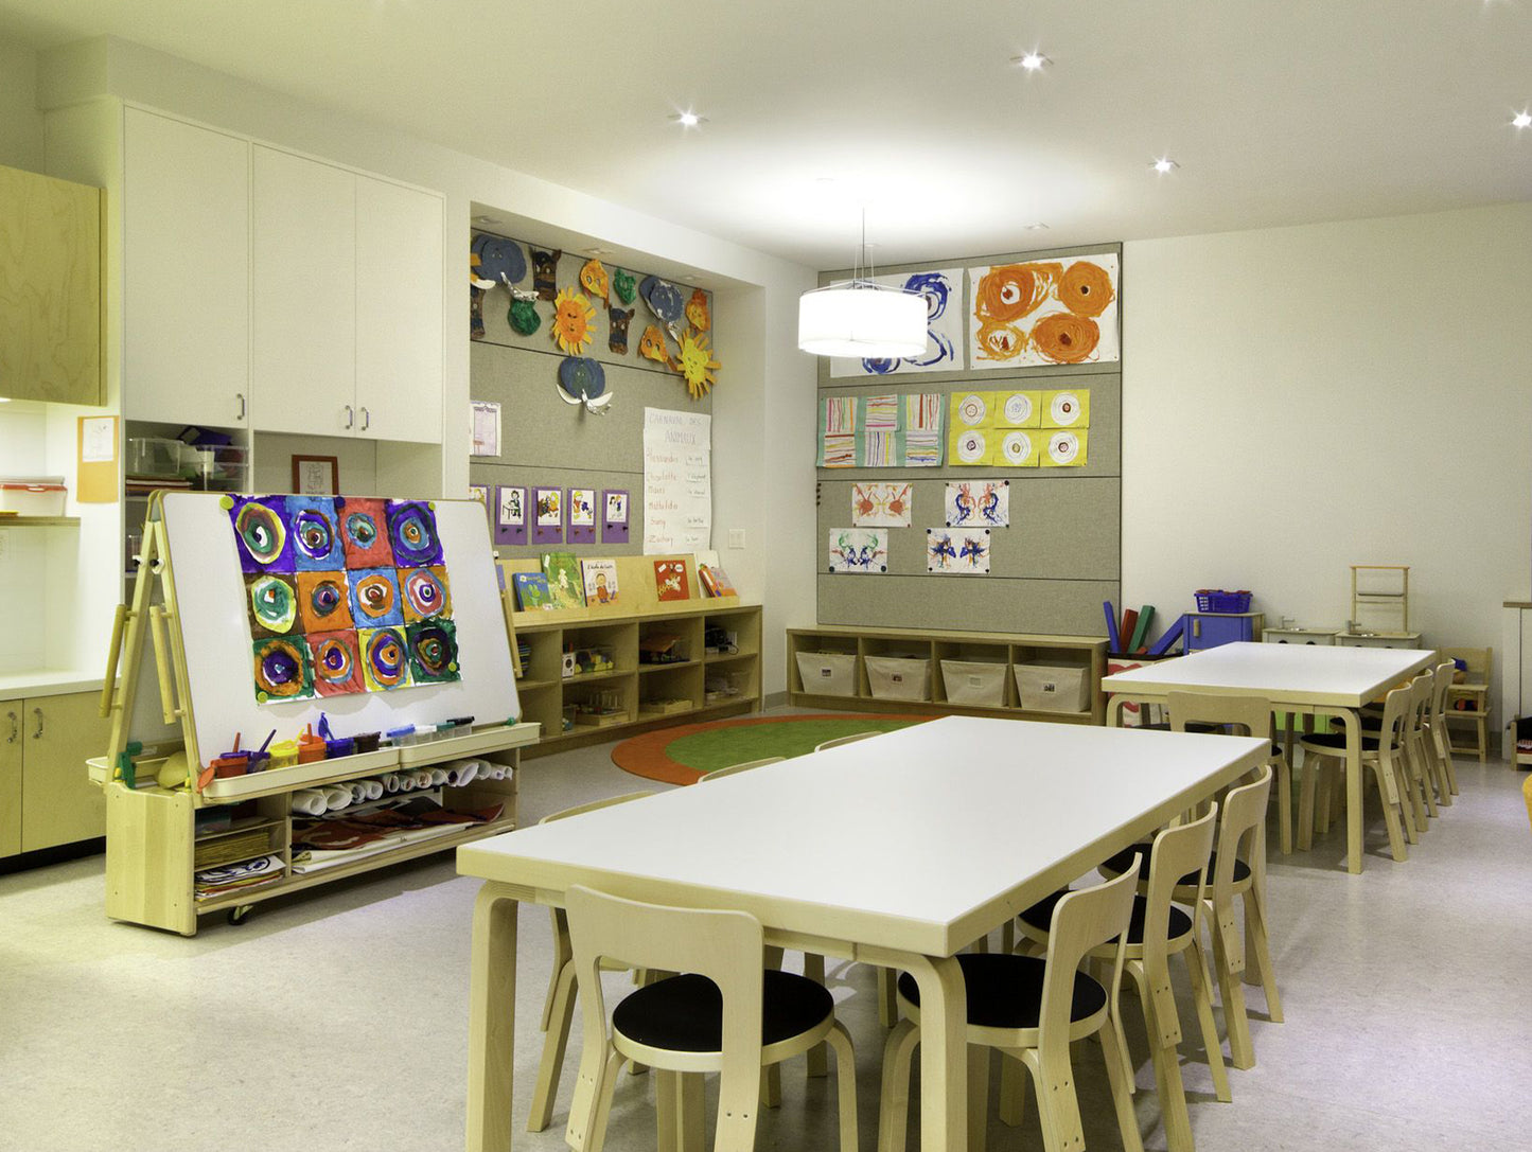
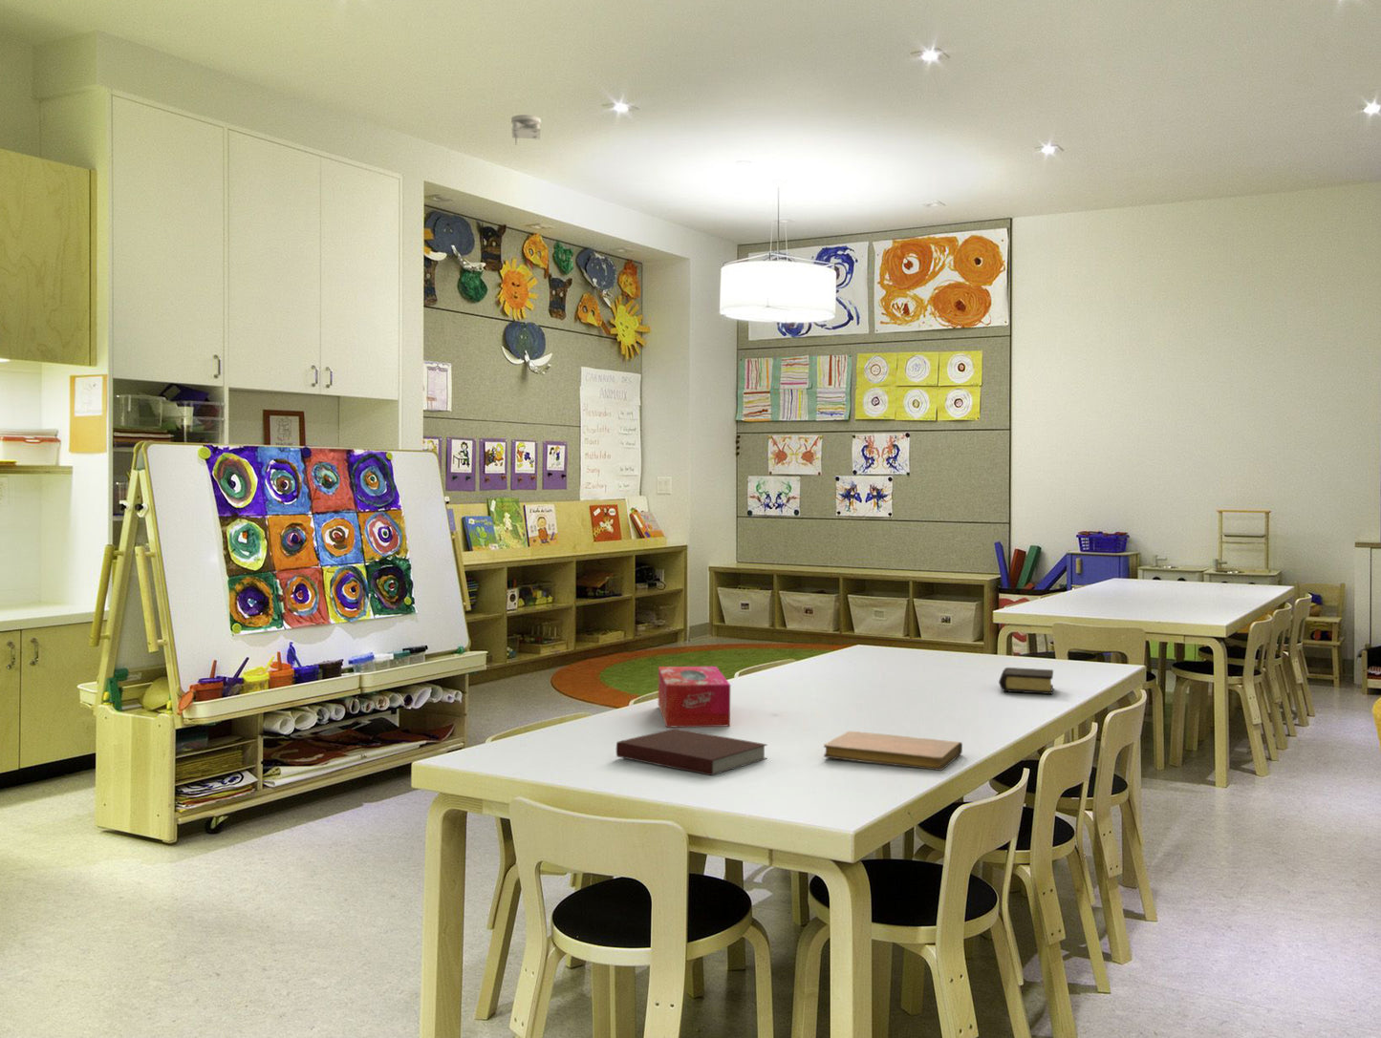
+ tissue box (692, 696)
+ book (1025, 680)
+ smoke detector (526, 132)
+ notebook (690, 750)
+ notebook (892, 749)
